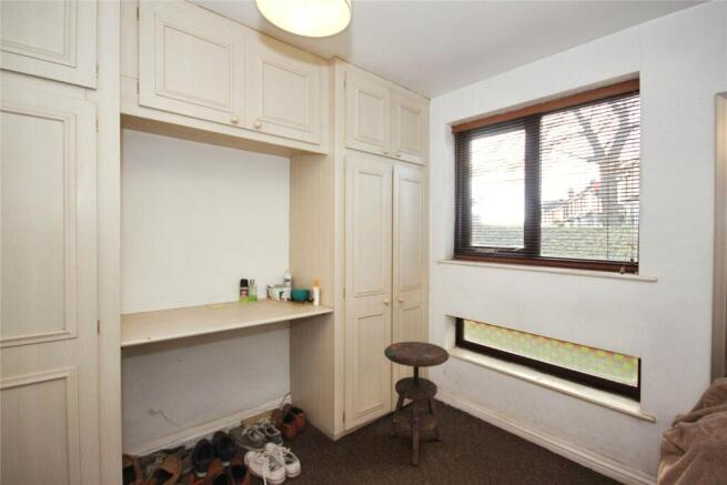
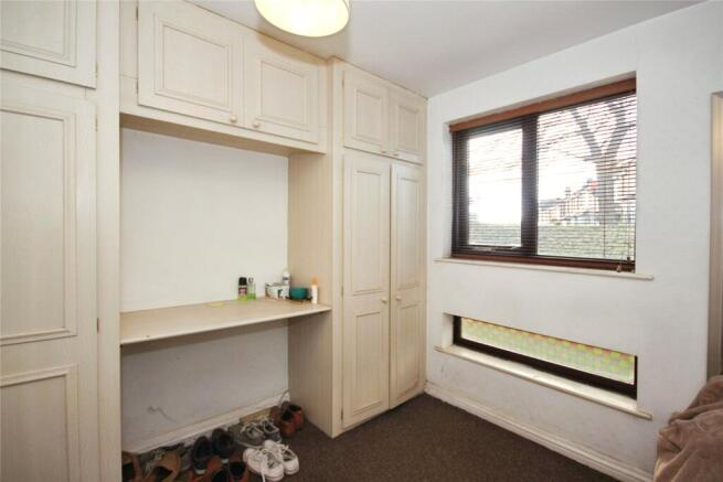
- side table (415, 397)
